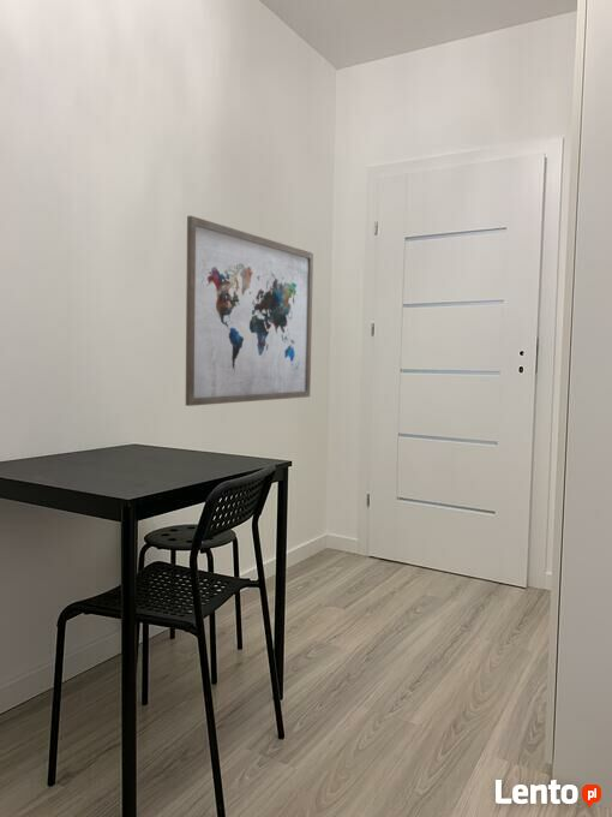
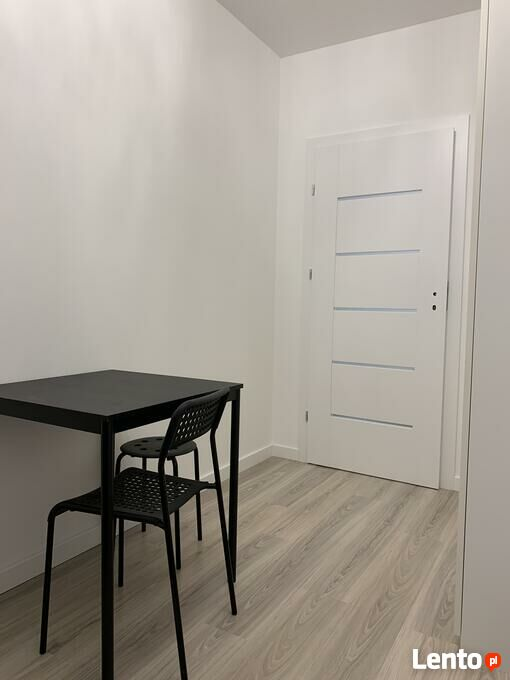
- wall art (257, 320)
